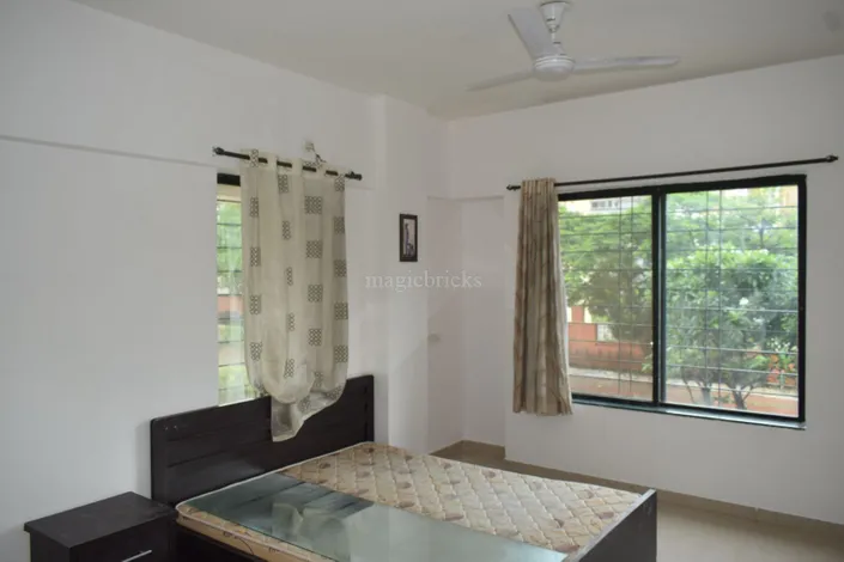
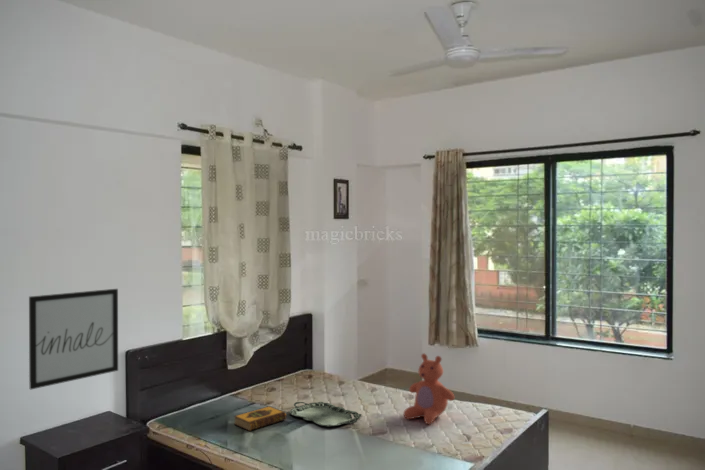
+ hardback book (260, 418)
+ wall art (76, 335)
+ serving tray (324, 413)
+ teddy bear (426, 387)
